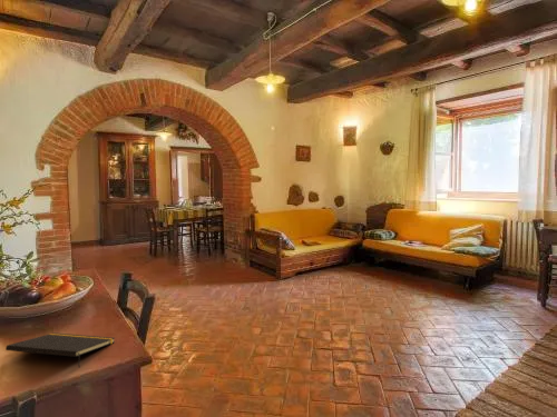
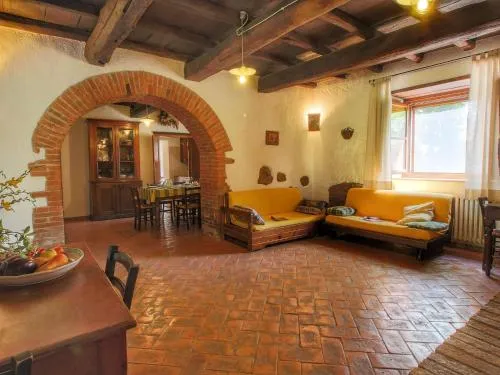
- notepad (63, 344)
